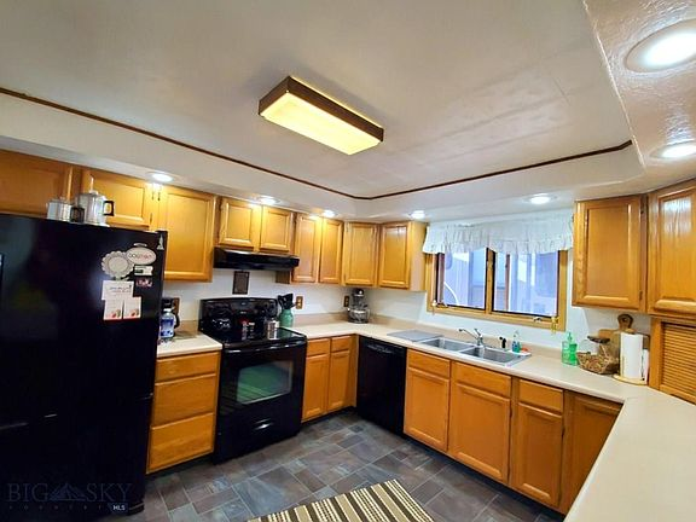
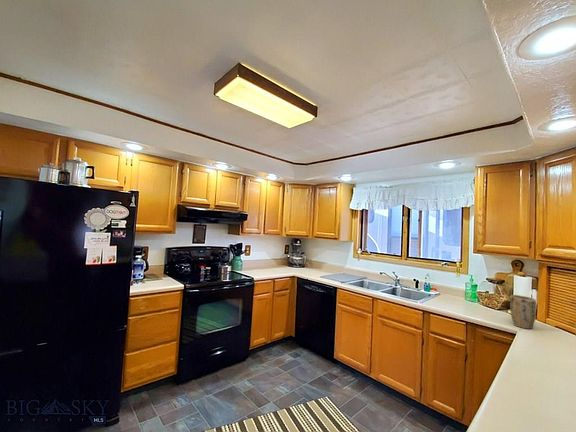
+ plant pot (522, 311)
